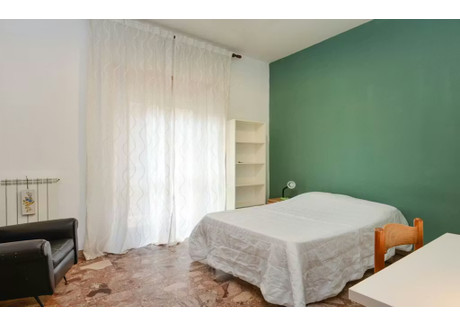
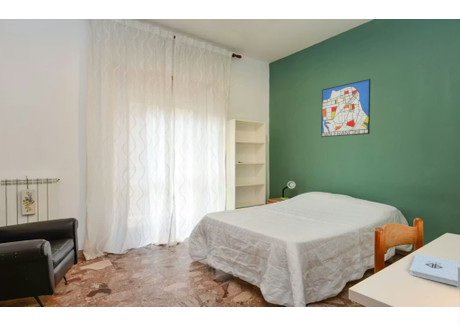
+ notepad (434, 267)
+ wall art (343, 110)
